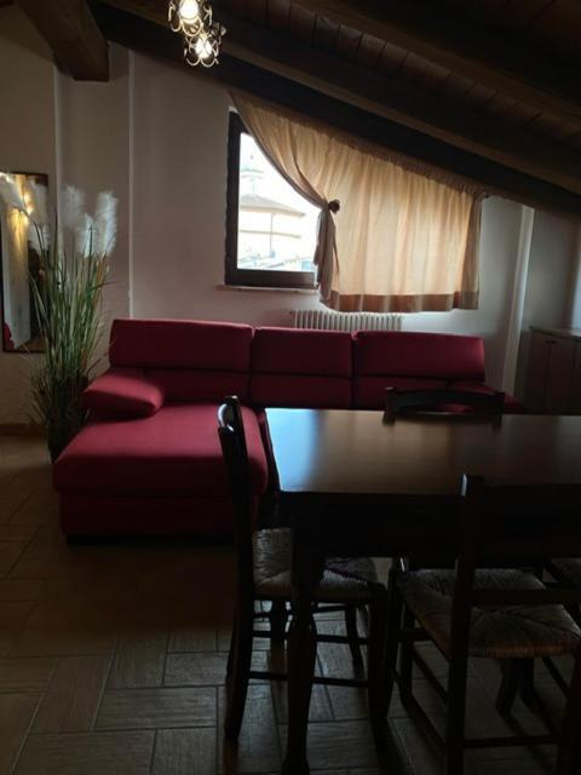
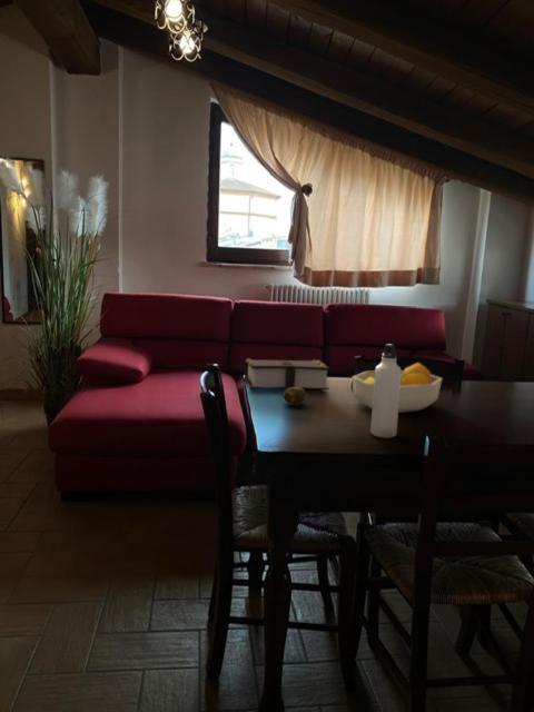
+ book (285, 372)
+ fruit bowl (400, 385)
+ fruit (294, 396)
+ water bottle (386, 389)
